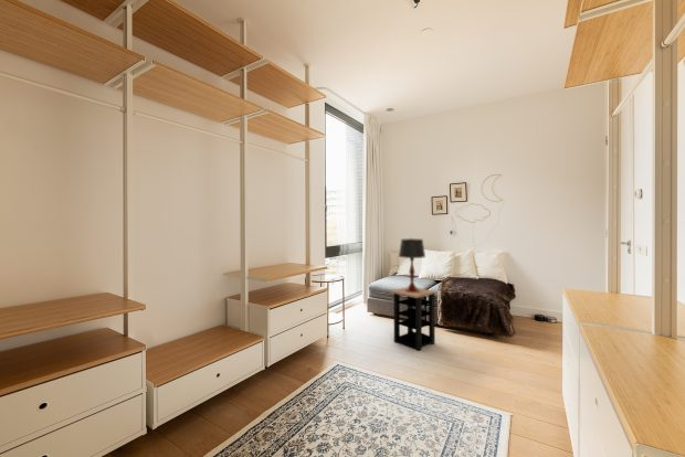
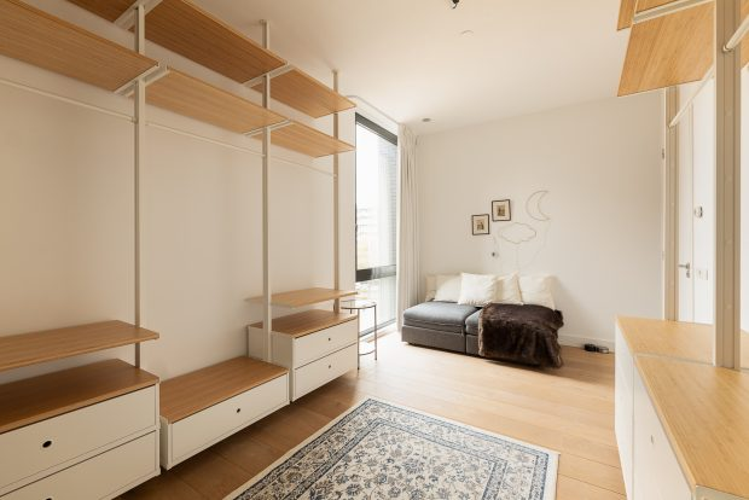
- table lamp (411, 264)
- side table (413, 316)
